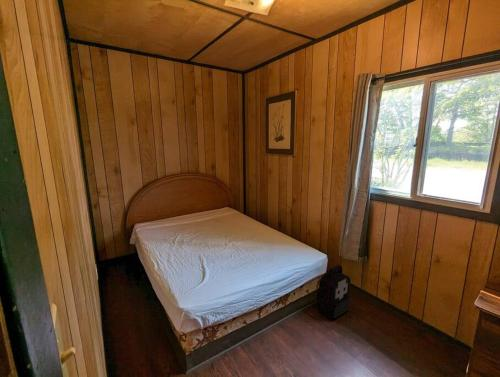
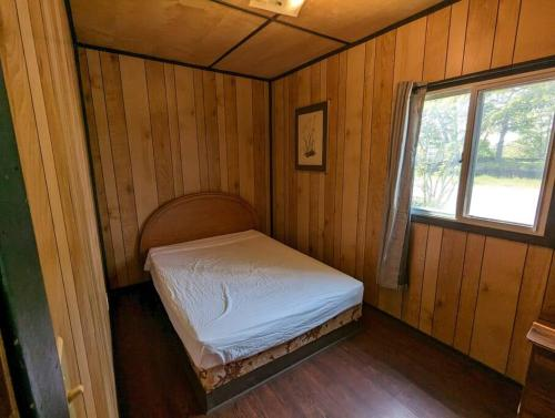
- backpack (333, 288)
